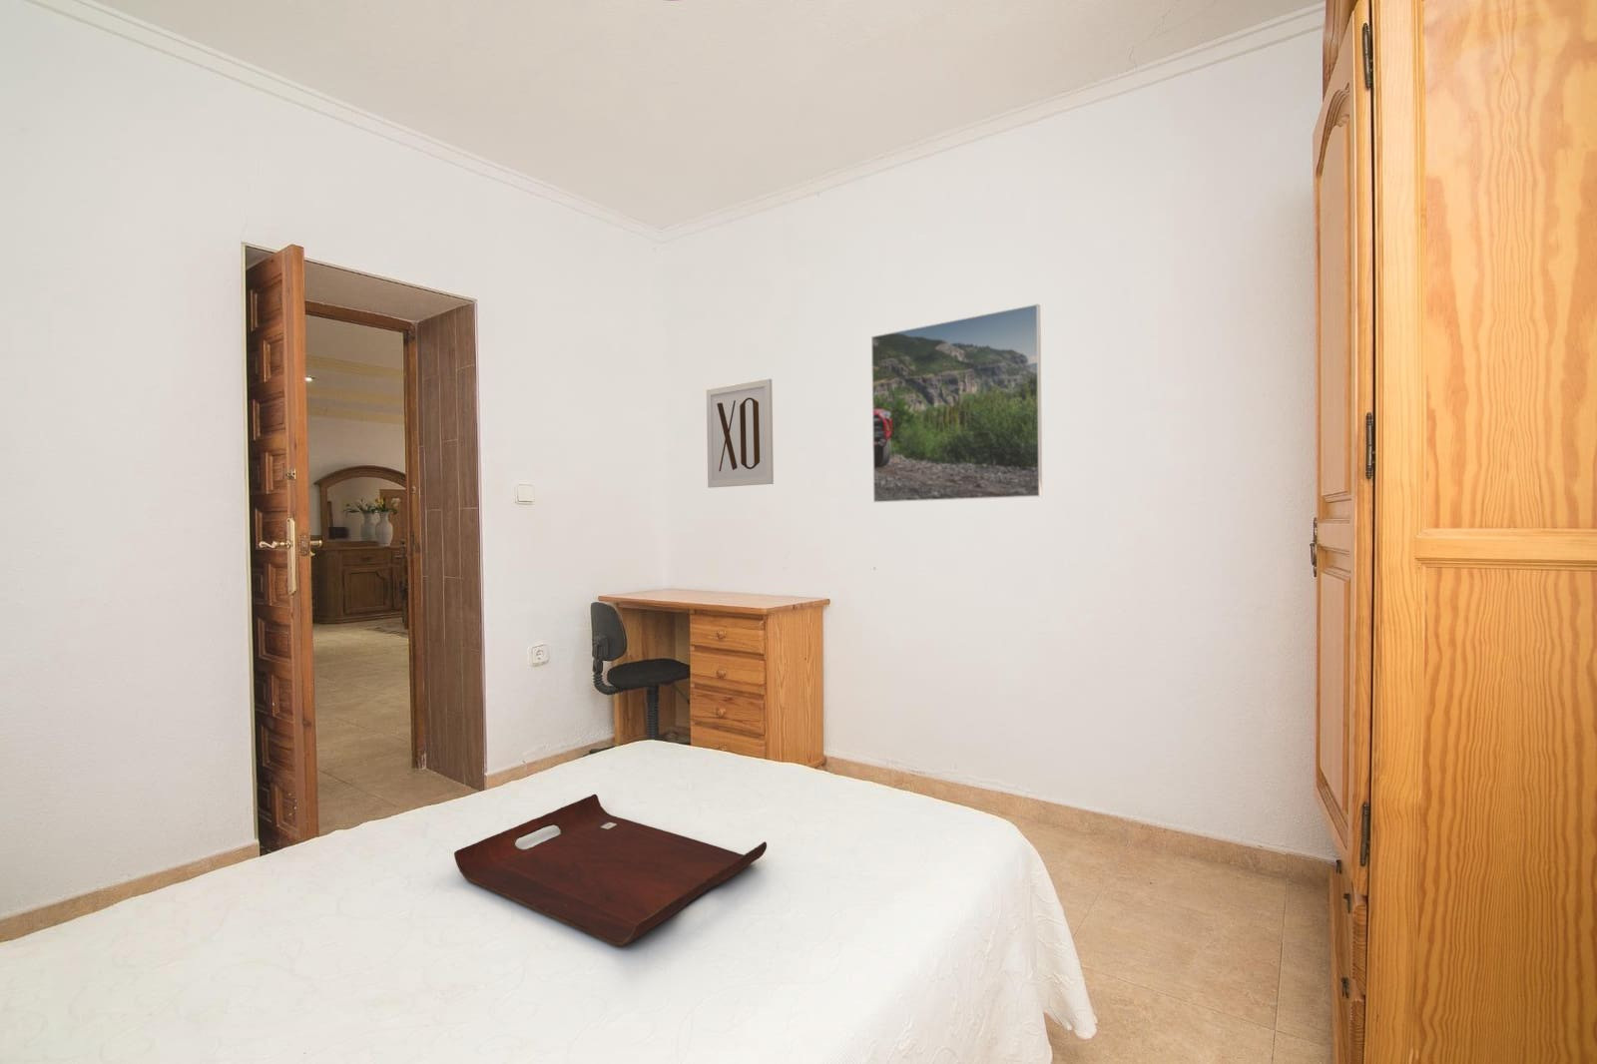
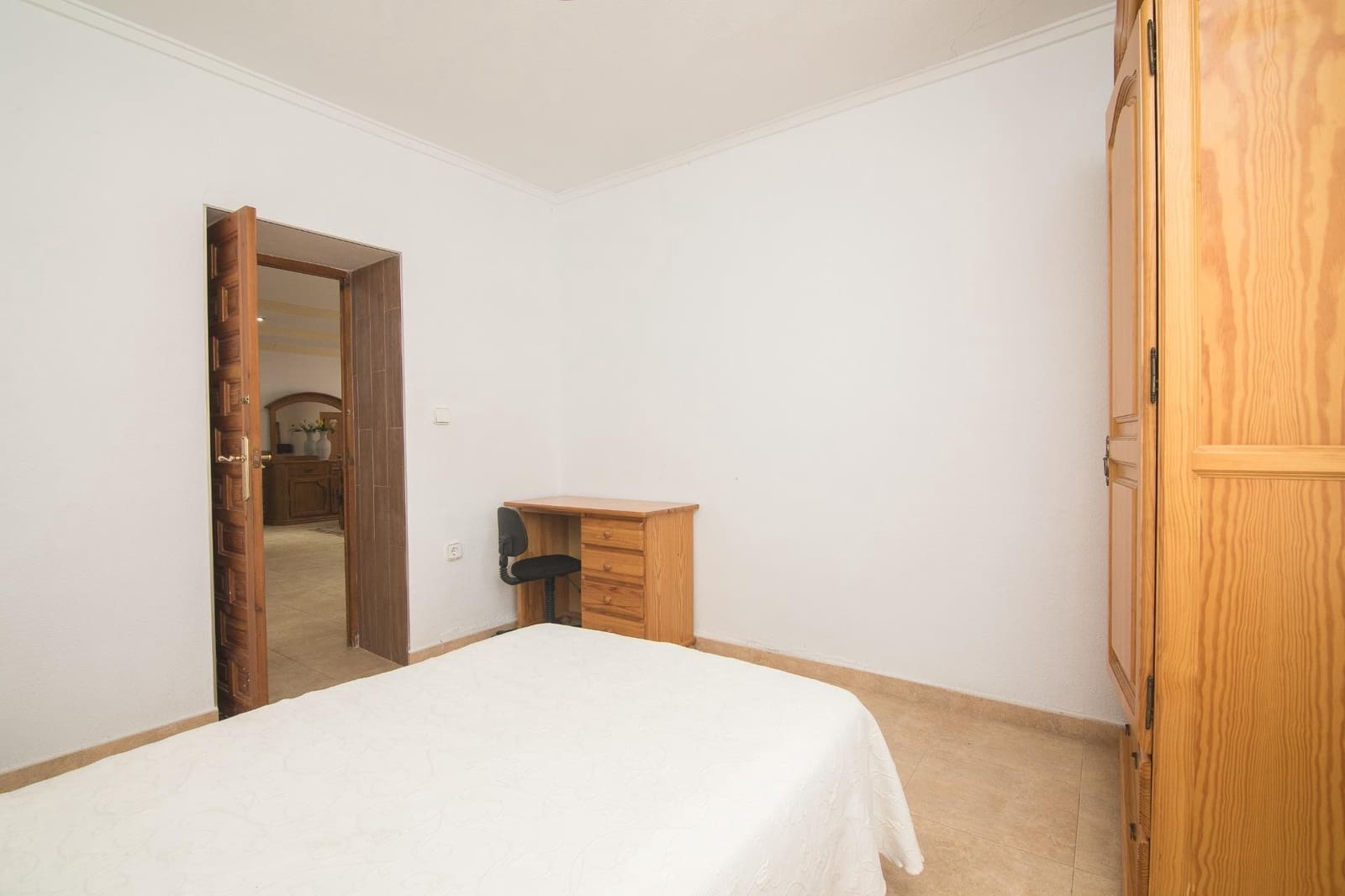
- serving tray (611, 859)
- wall art (739, 435)
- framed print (950, 410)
